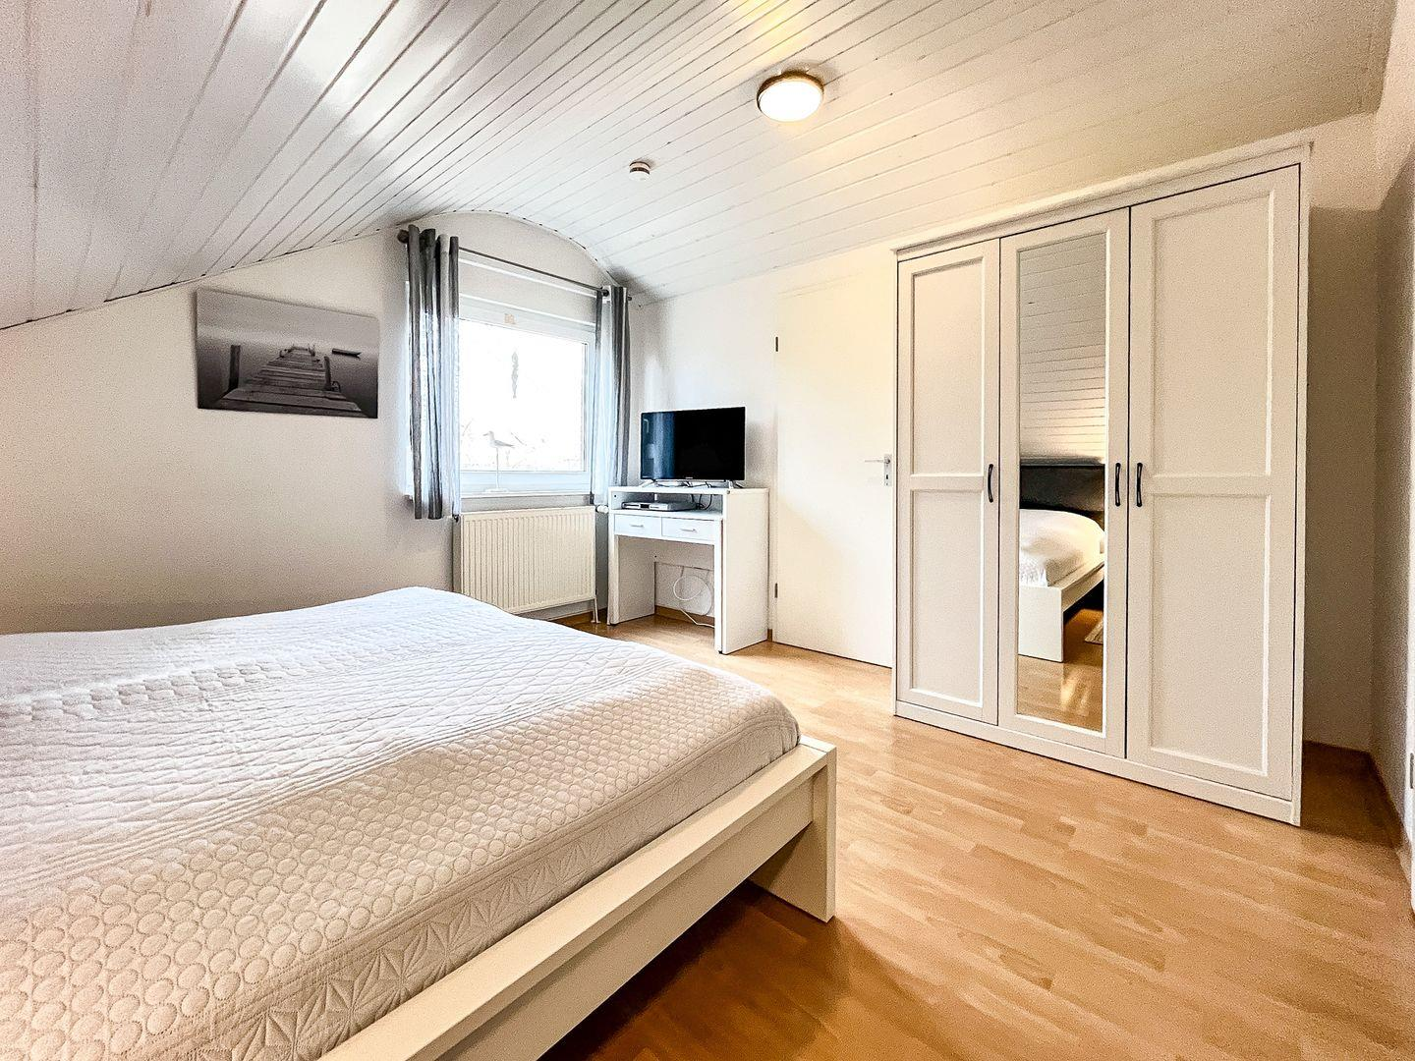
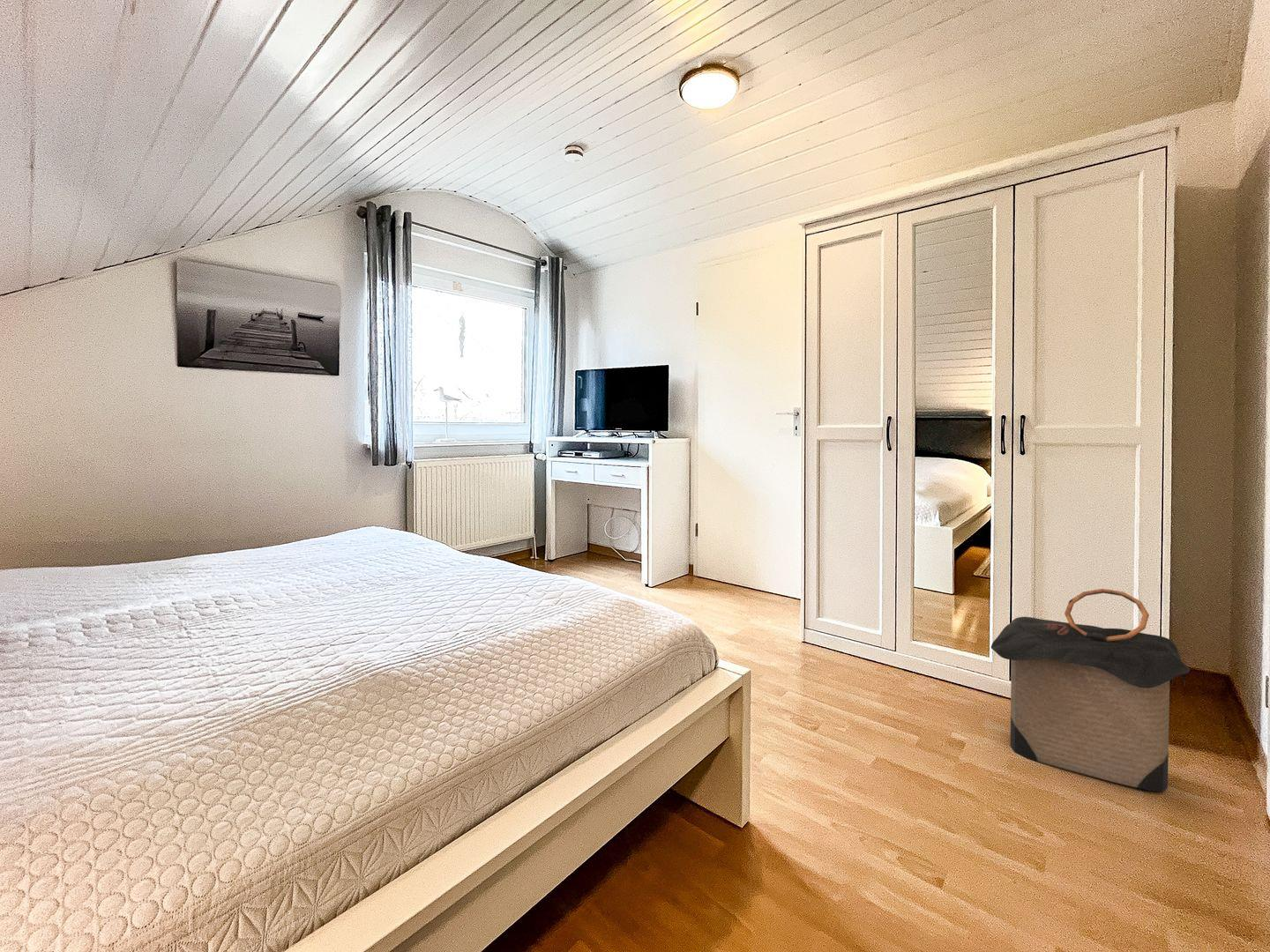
+ laundry hamper (1080, 677)
